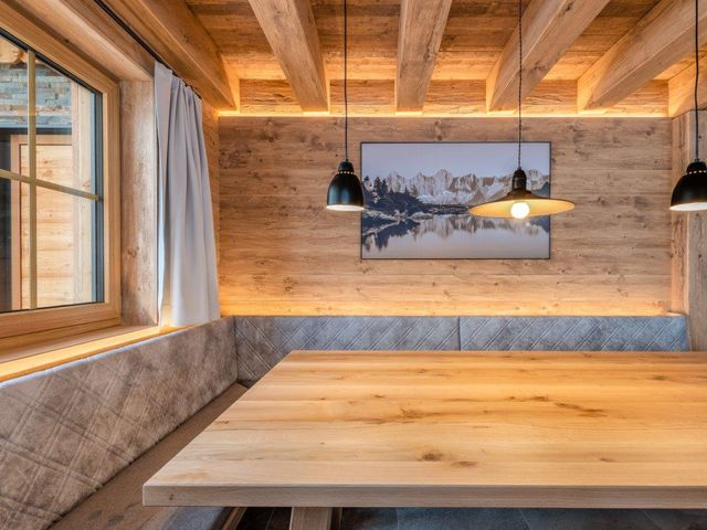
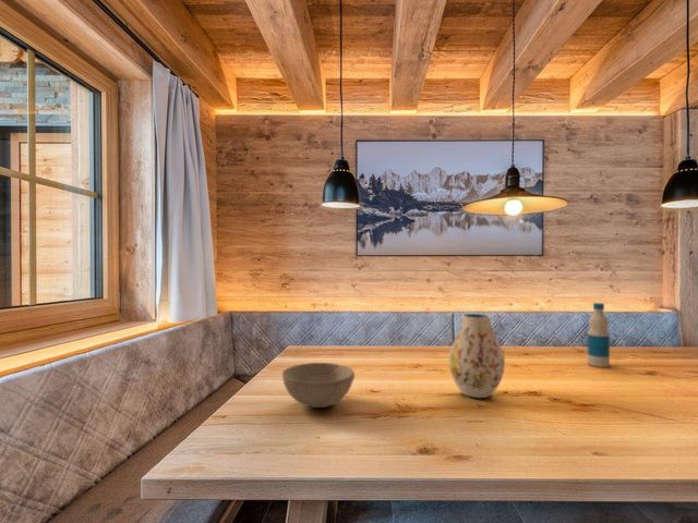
+ bowl (318, 387)
+ vase (476, 354)
+ bottle (598, 333)
